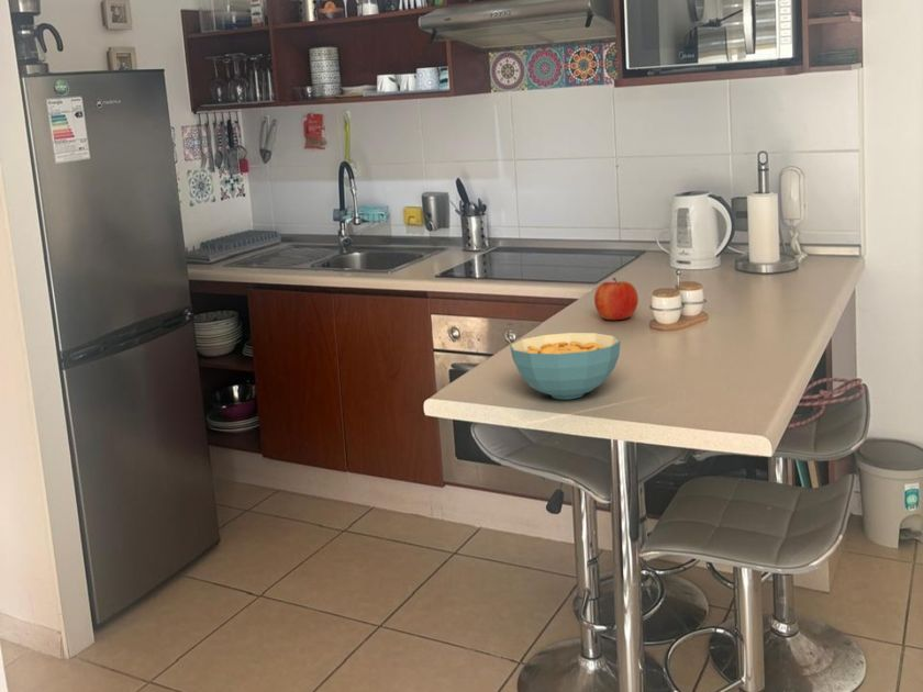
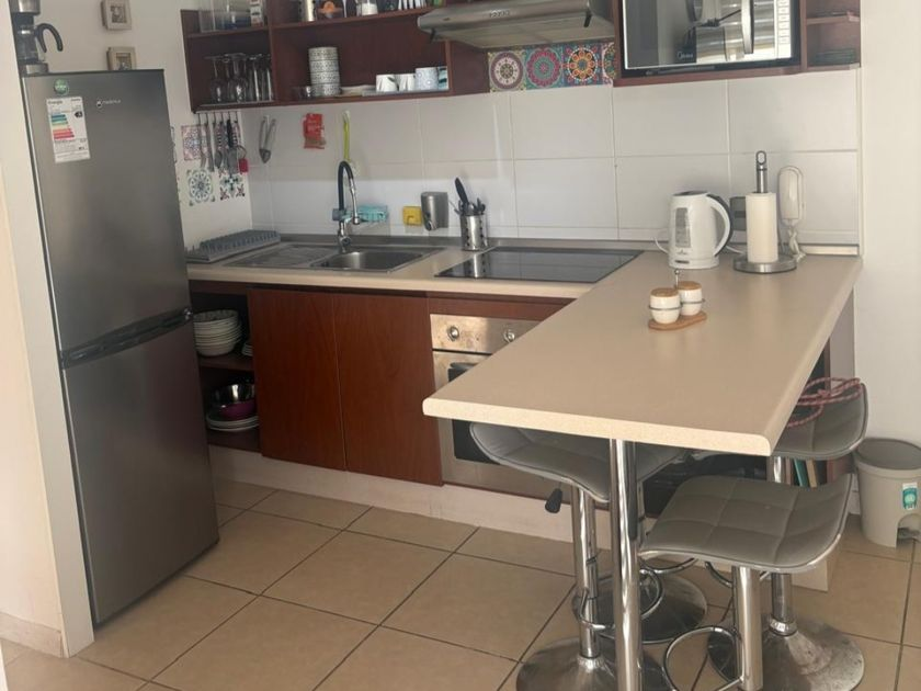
- cereal bowl (566, 369)
- fruit (615, 298)
